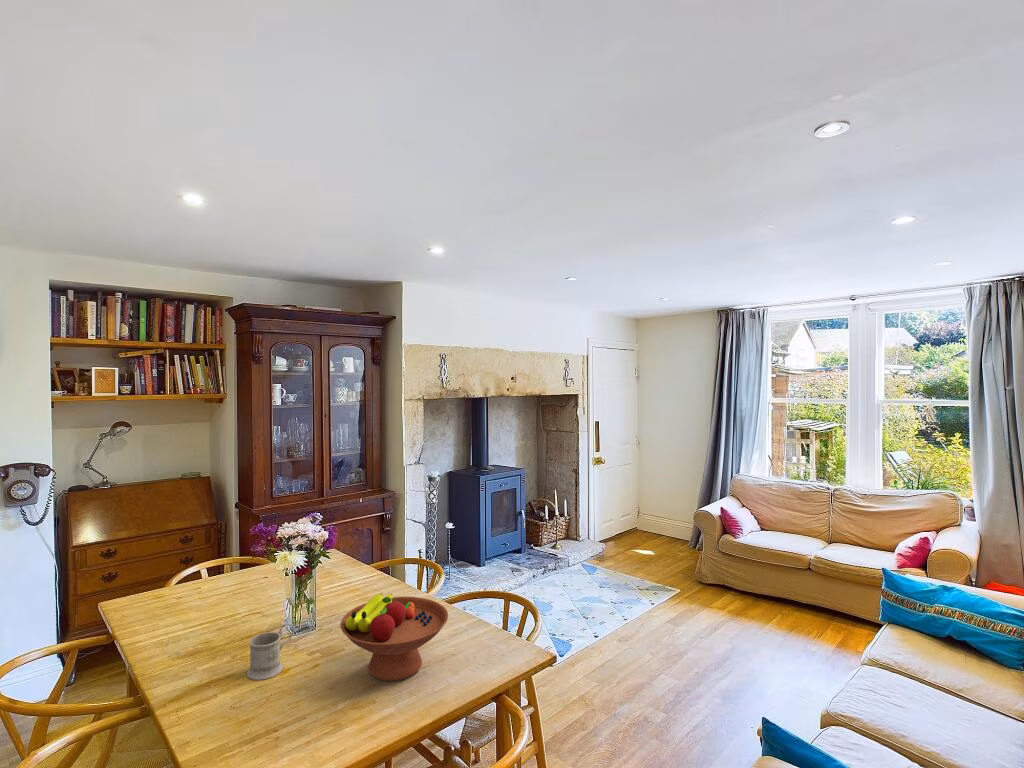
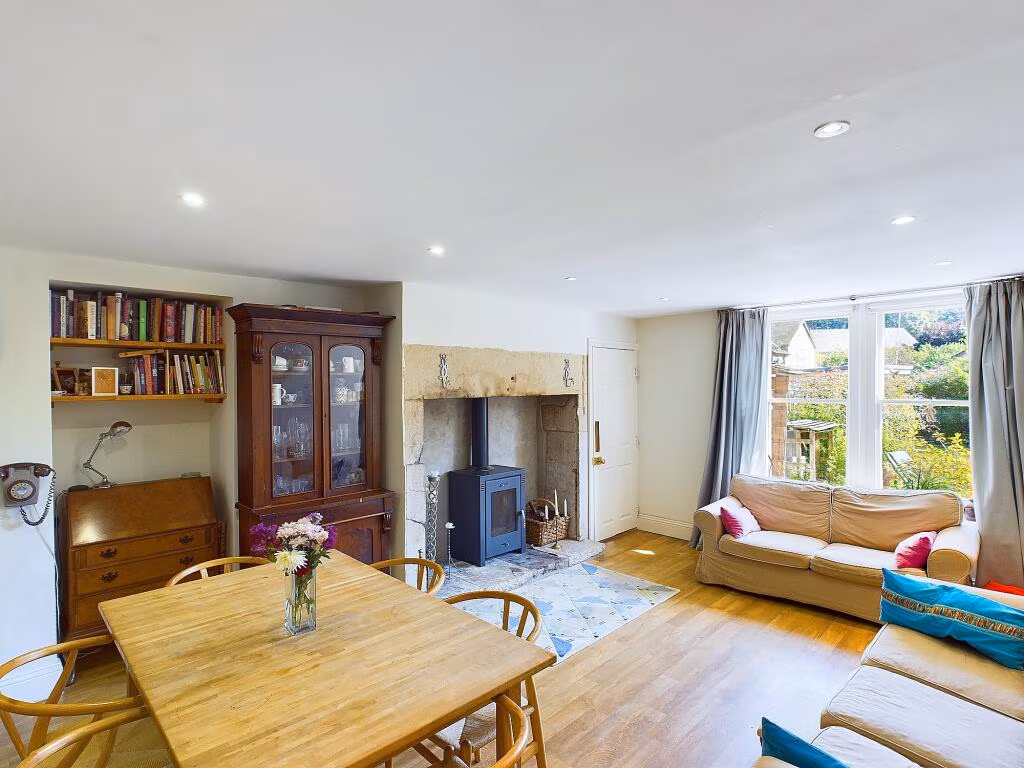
- mug (272, 647)
- fruit bowl (395, 633)
